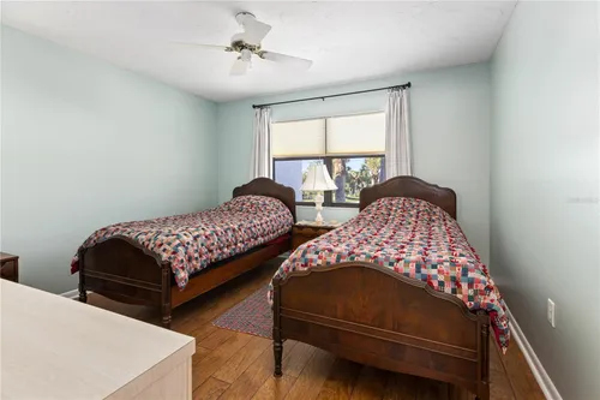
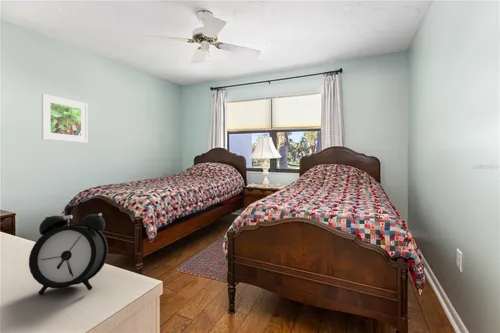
+ alarm clock (70, 251)
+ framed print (66, 120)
